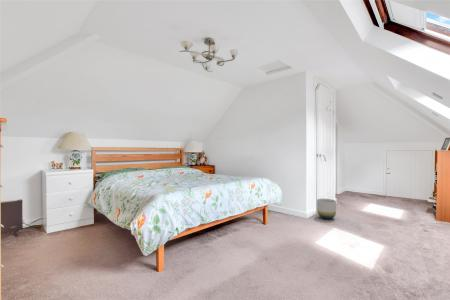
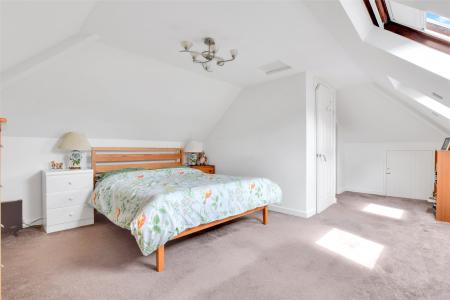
- planter (326, 209)
